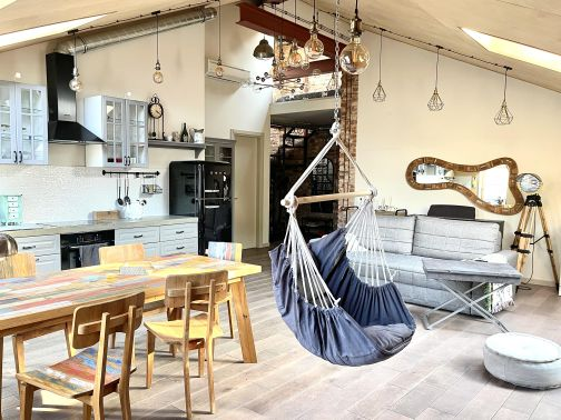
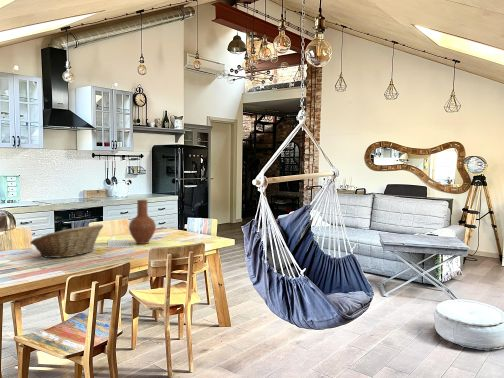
+ vase (142, 221)
+ fruit basket (69, 239)
